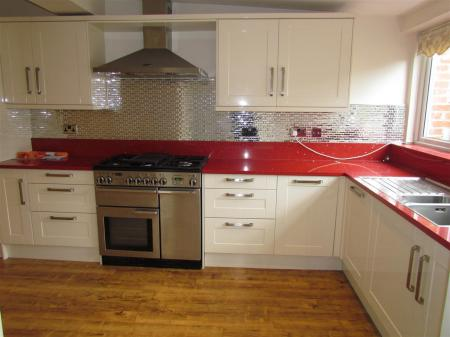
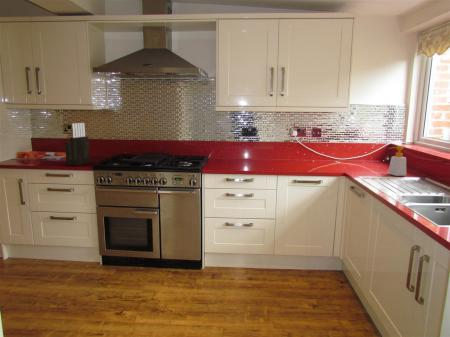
+ soap bottle (395, 160)
+ knife block (76, 143)
